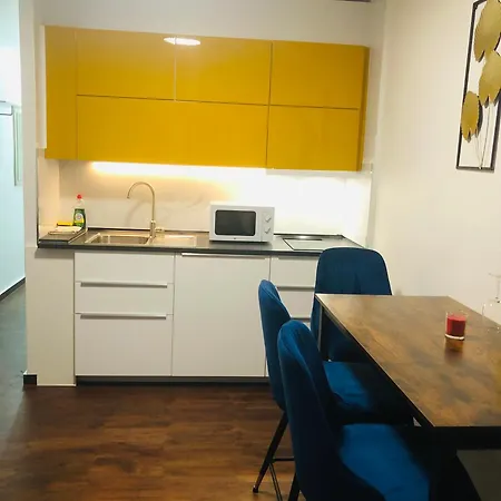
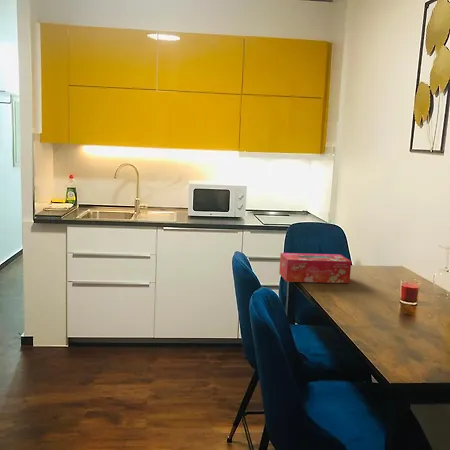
+ tissue box (314, 267)
